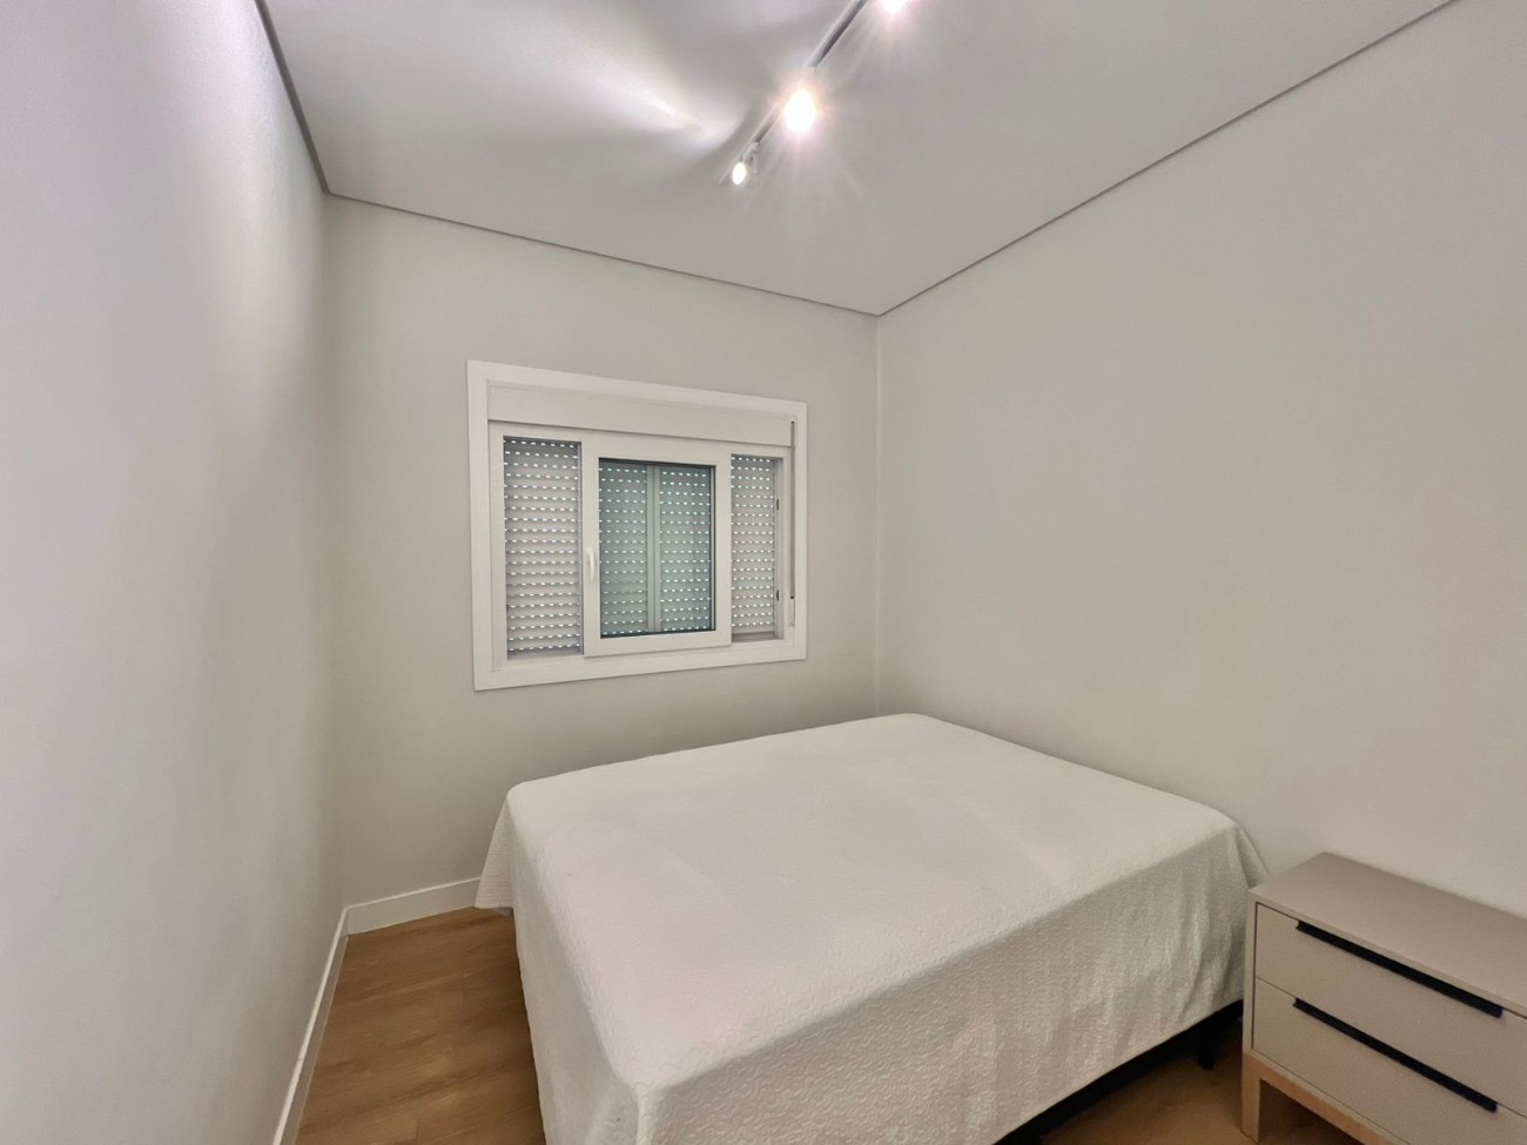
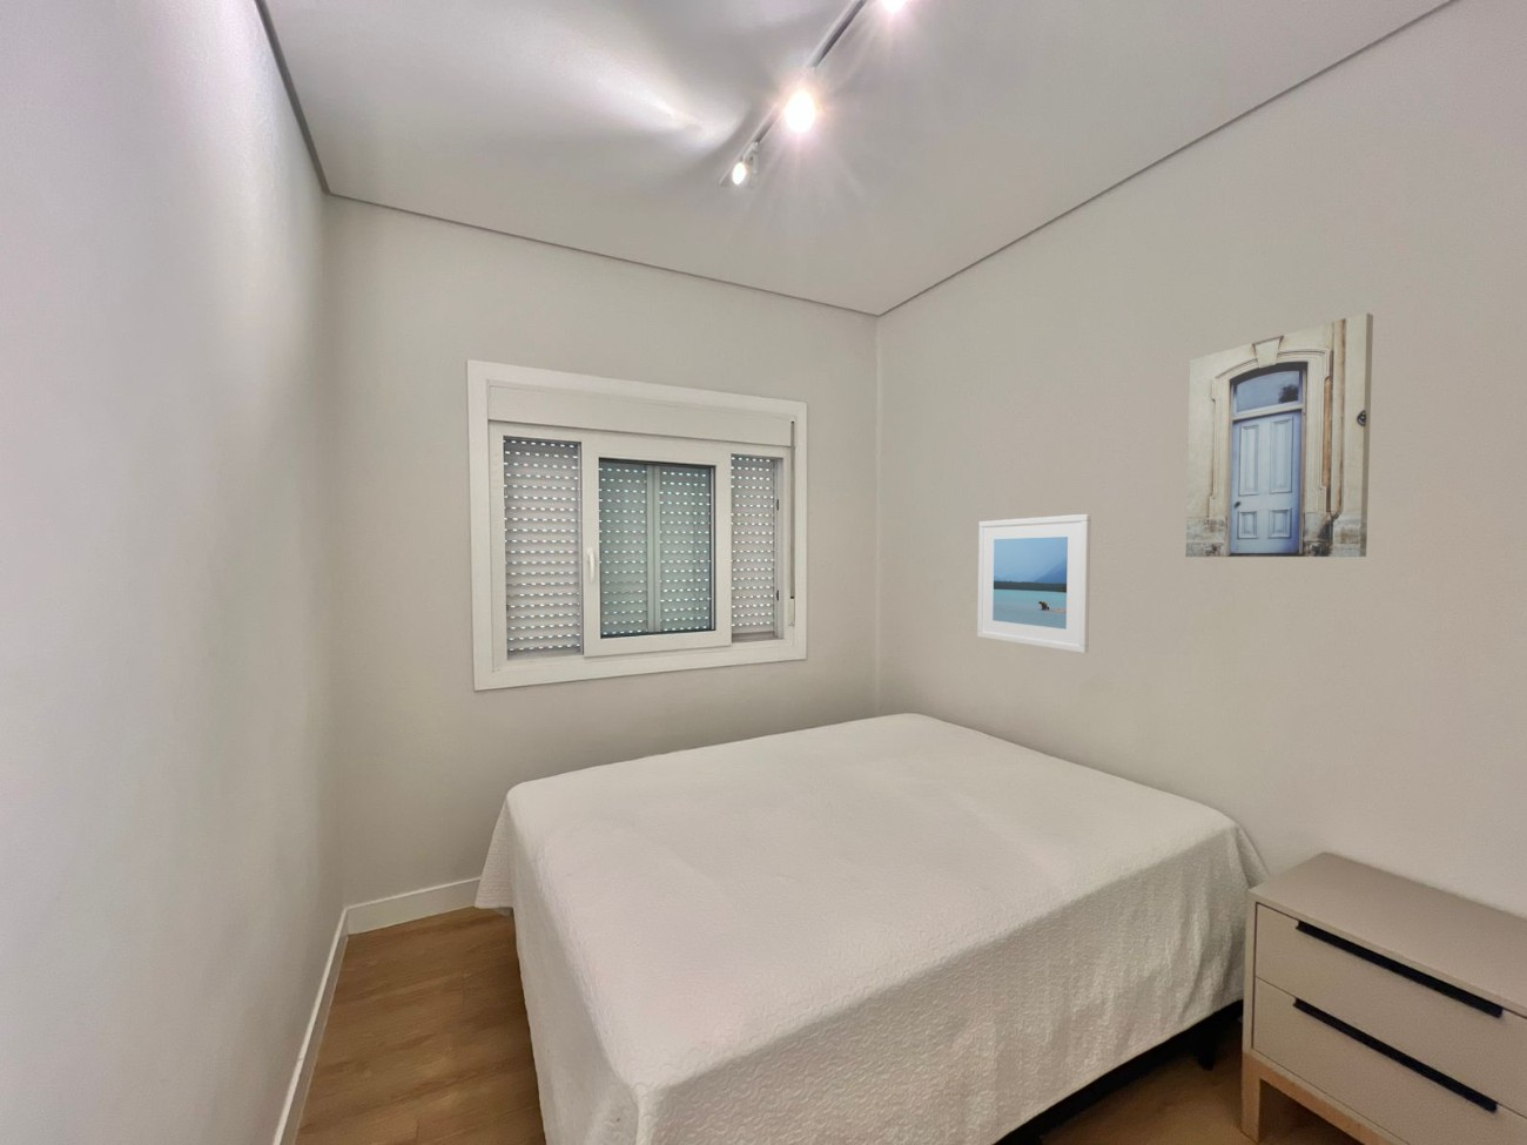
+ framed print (1028, 581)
+ wall art (1268, 449)
